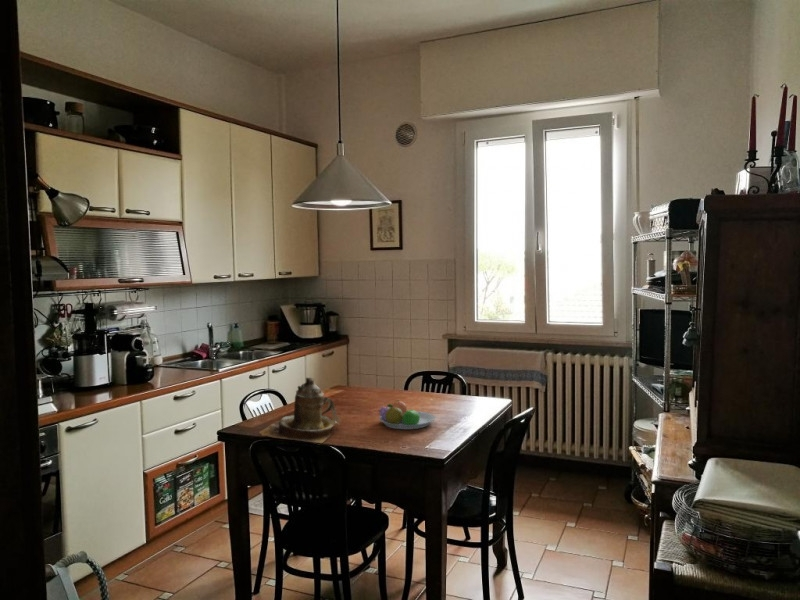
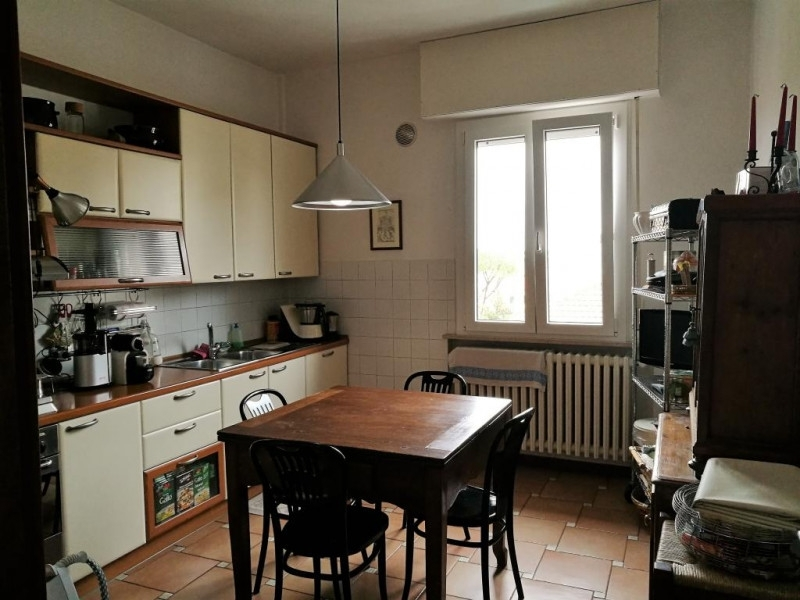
- fruit bowl (406, 412)
- teapot (301, 405)
